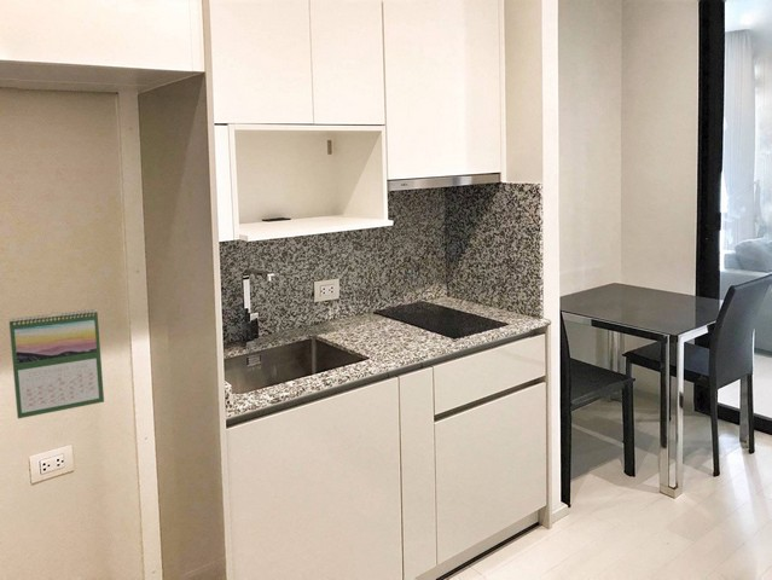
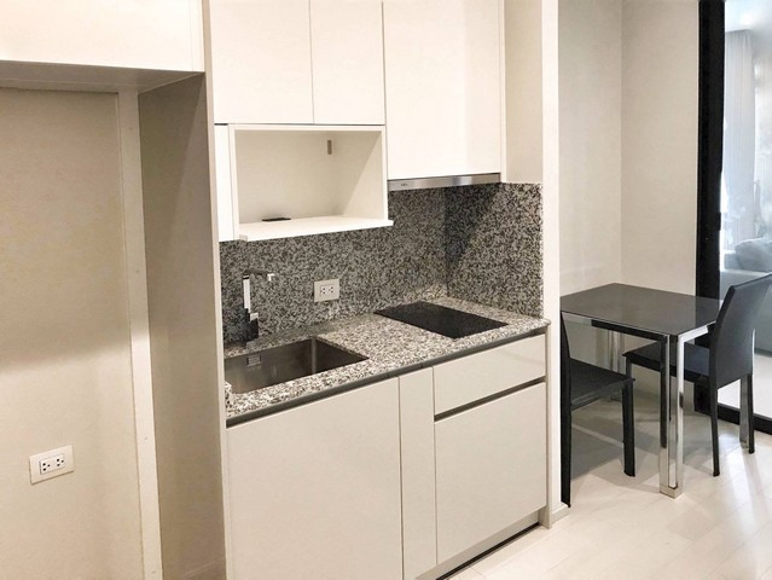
- calendar (58, 360)
